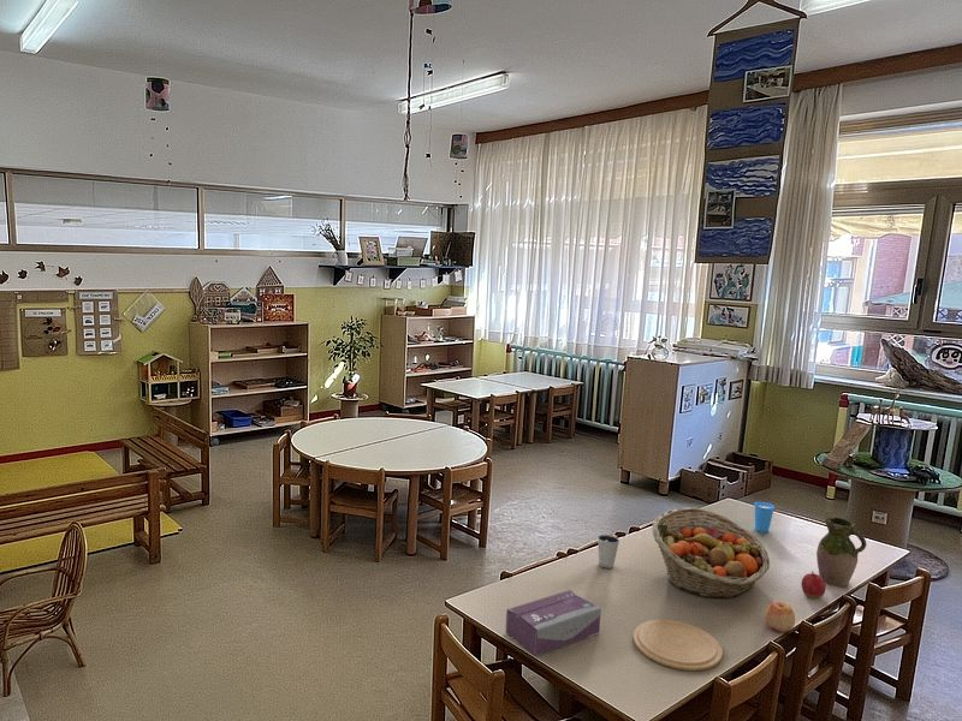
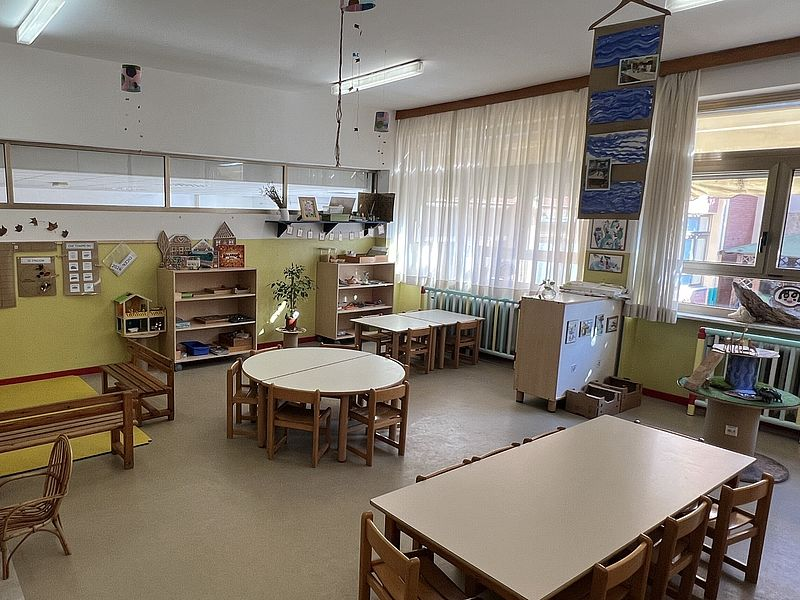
- cup (762, 517)
- apple (779, 616)
- apple (813, 583)
- fruit basket (708, 552)
- plate (676, 642)
- pitcher (839, 552)
- tissue box (553, 620)
- dixie cup (607, 550)
